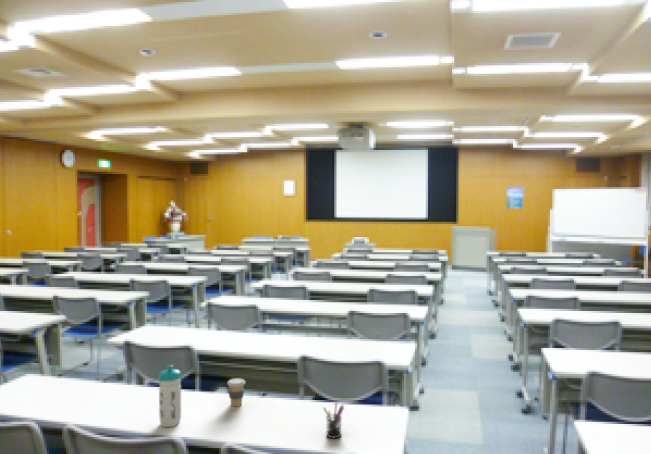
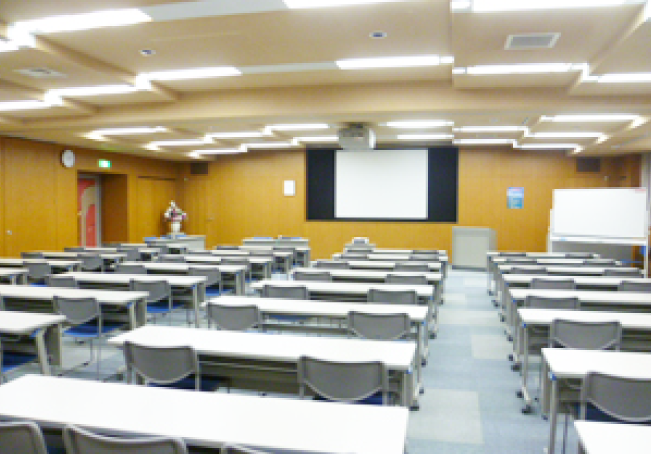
- coffee cup (236, 392)
- pen holder (333, 418)
- water bottle (170, 394)
